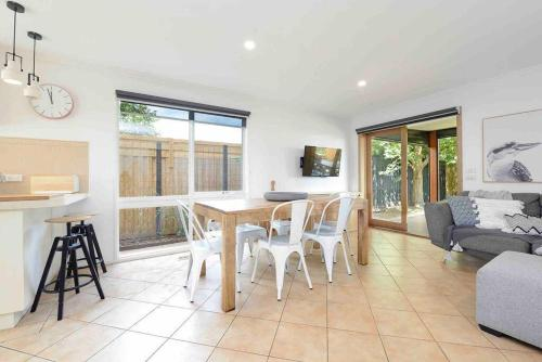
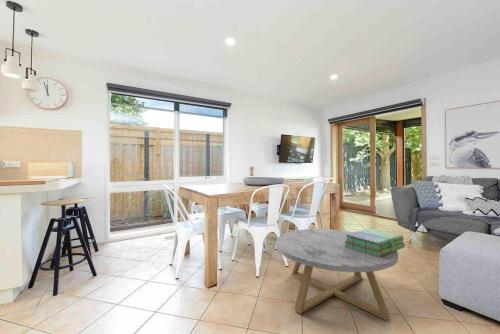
+ coffee table (332, 267)
+ stack of books (374, 240)
